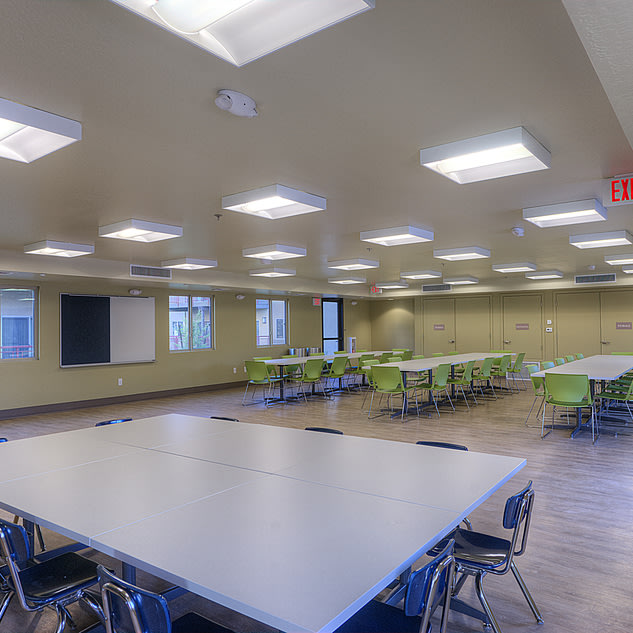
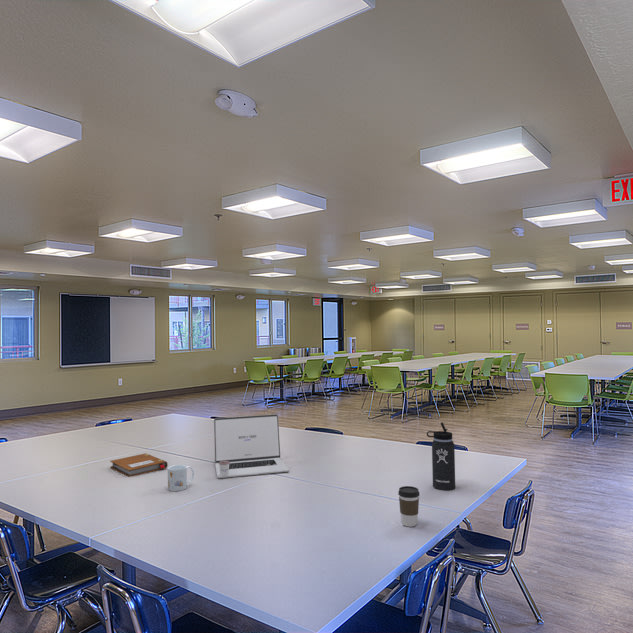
+ coffee cup (409, 506)
+ mug (181, 476)
+ thermos bottle (440, 454)
+ laptop (250, 444)
+ notebook (139, 464)
